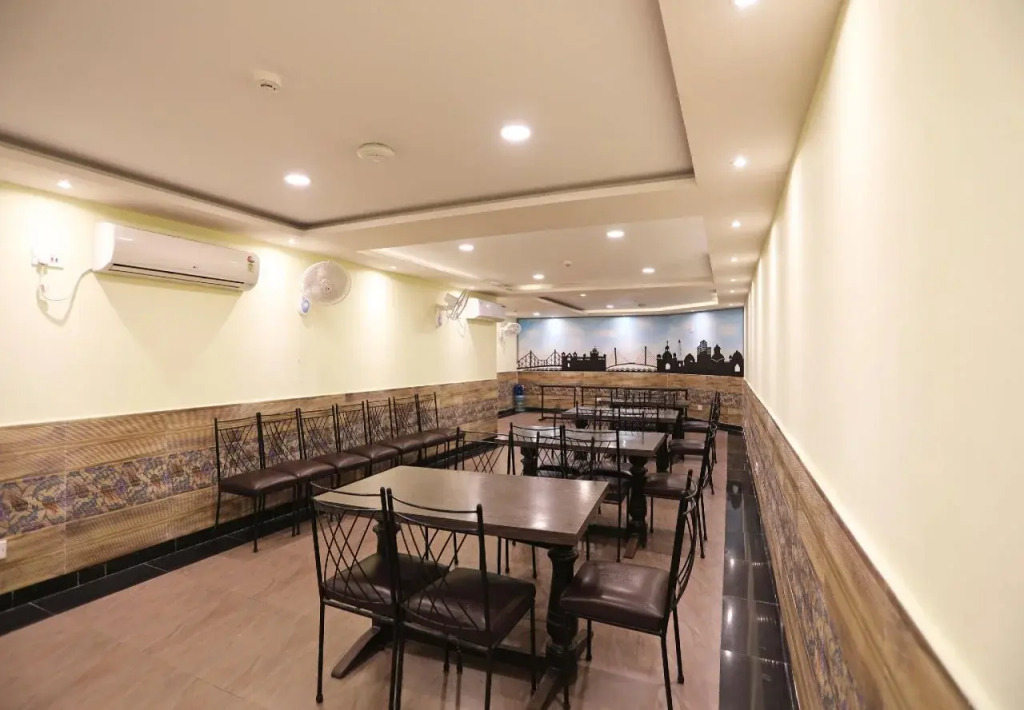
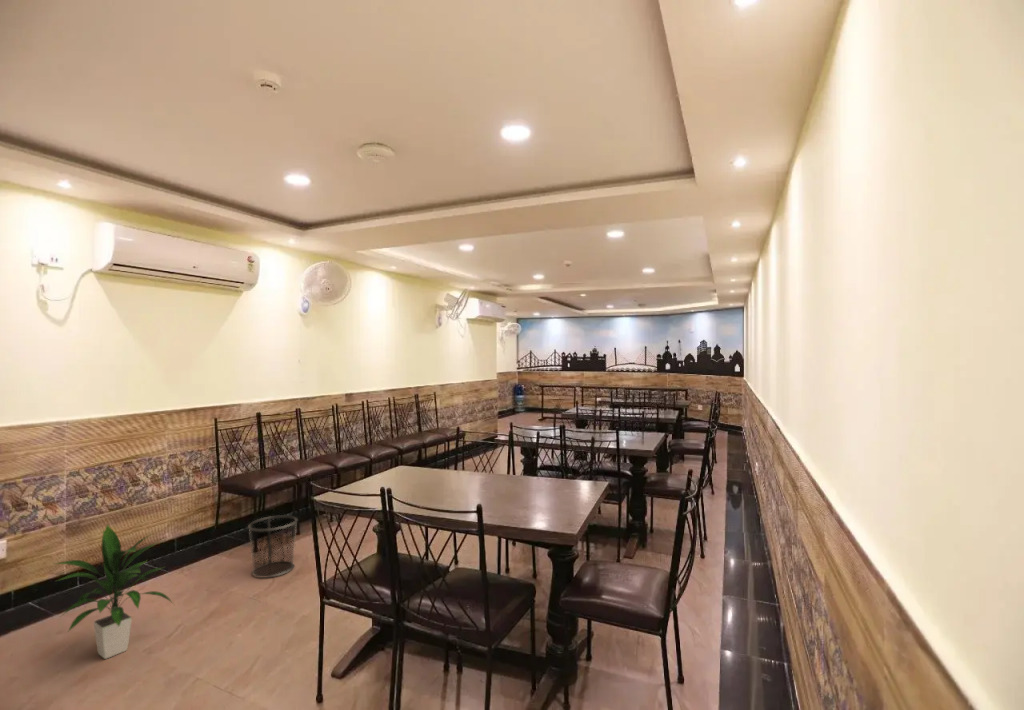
+ indoor plant (119, 589)
+ waste bin (273, 546)
